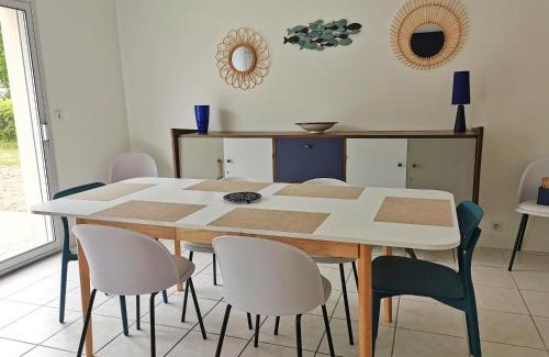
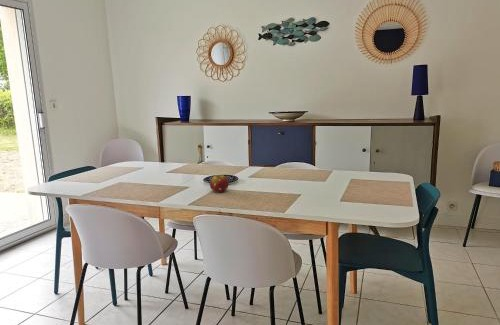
+ fruit (219, 183)
